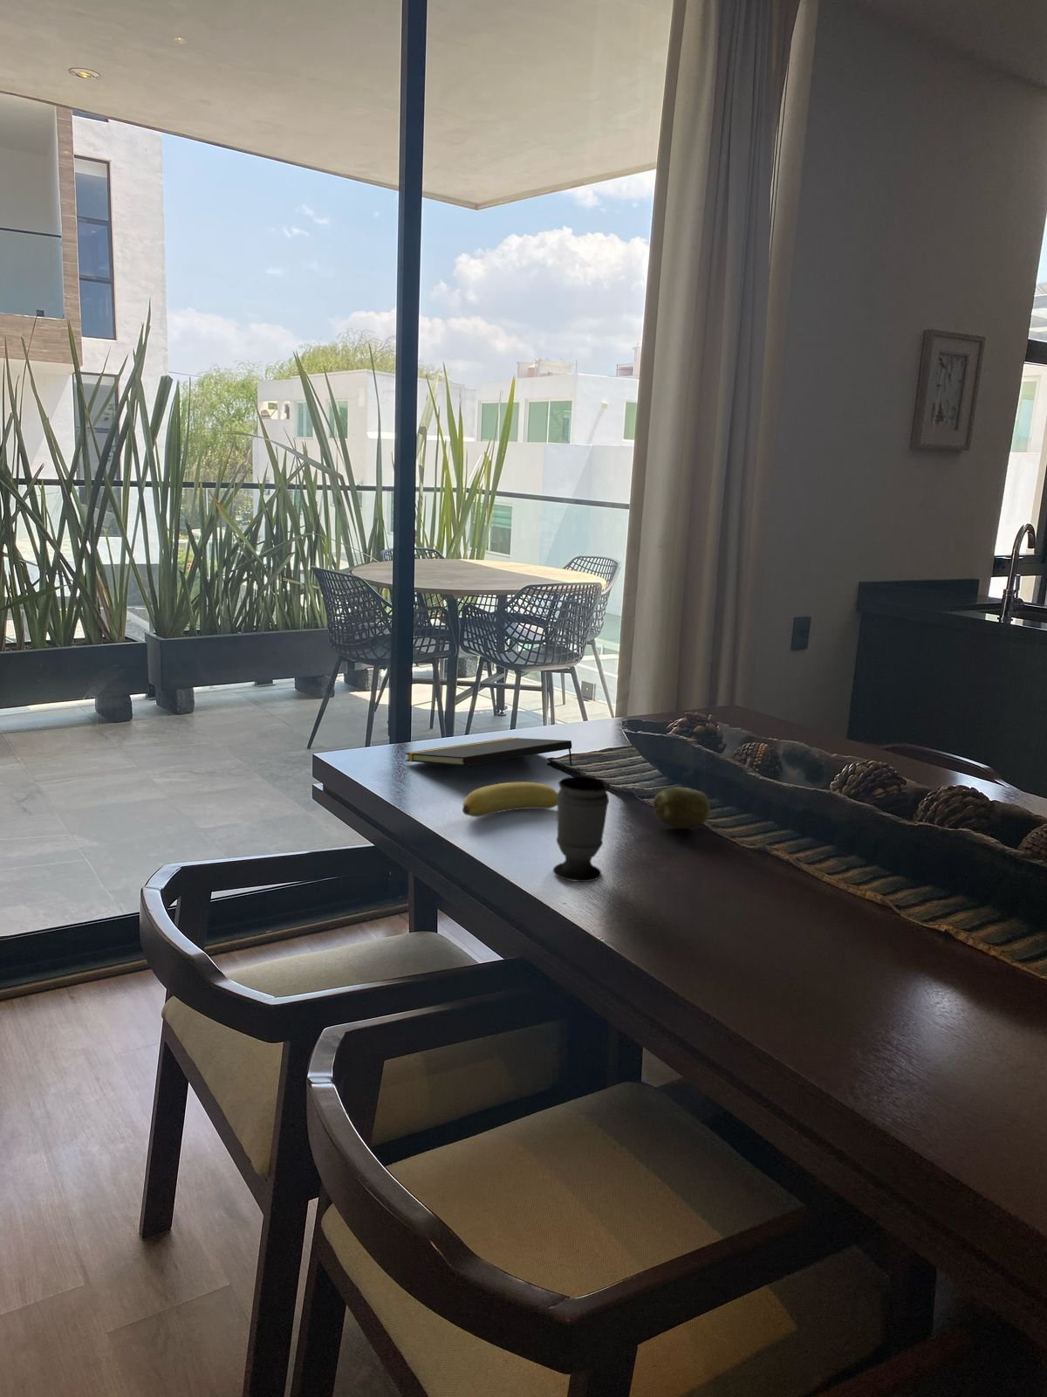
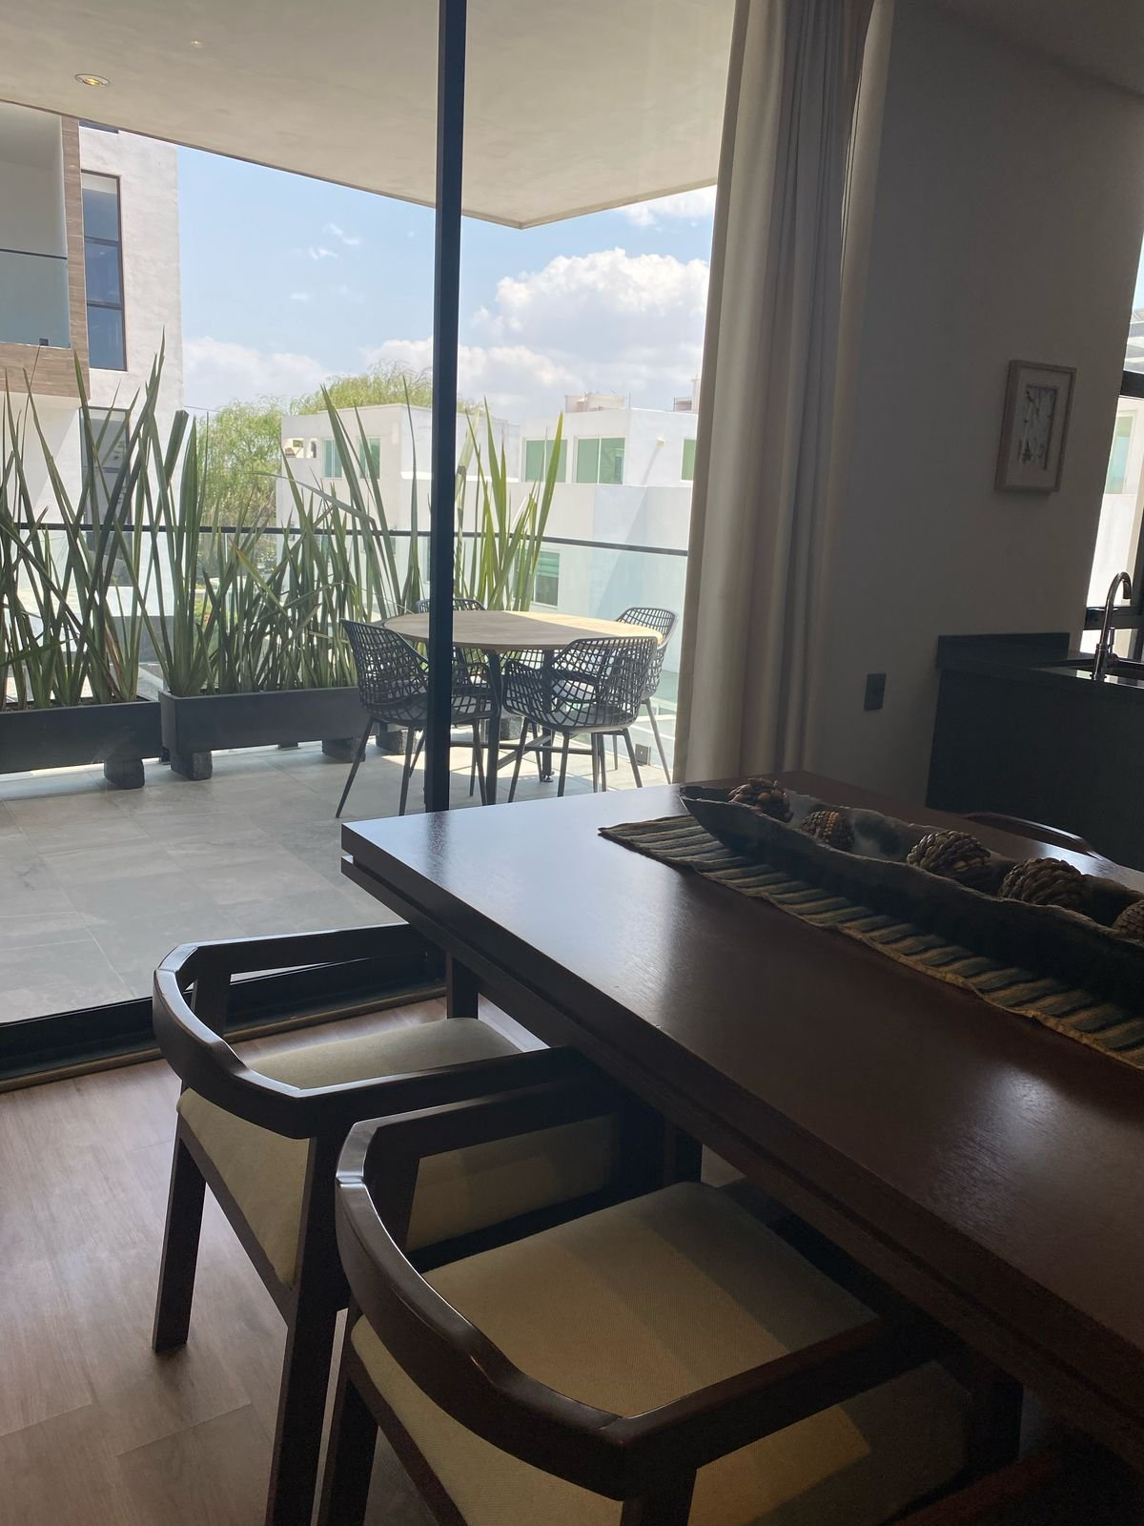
- banana (514, 803)
- notepad (488, 751)
- cup (581, 827)
- fruit (682, 807)
